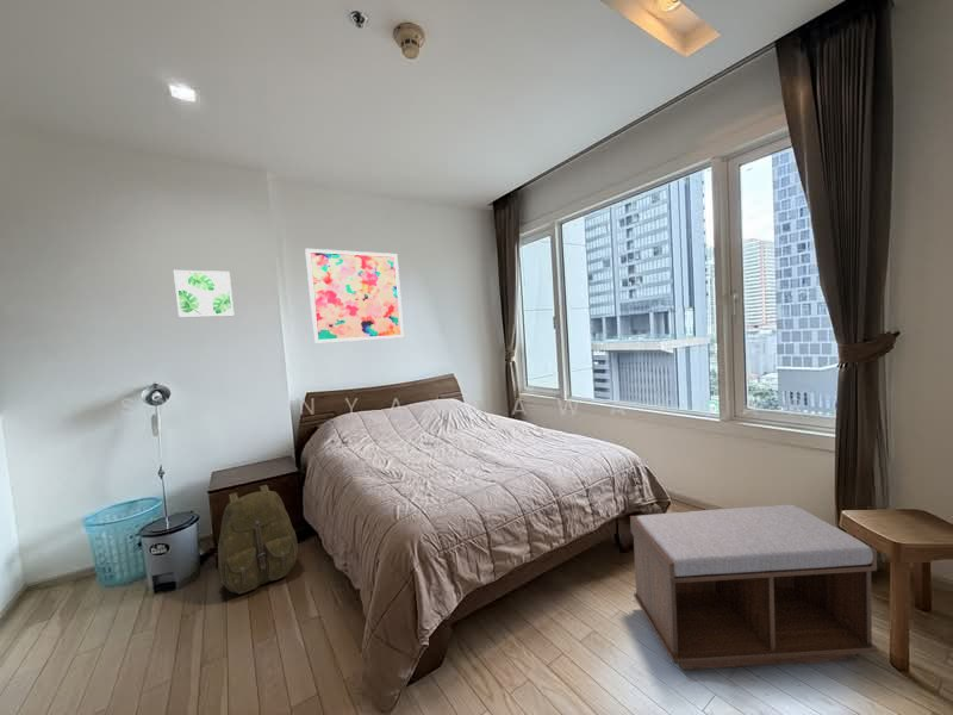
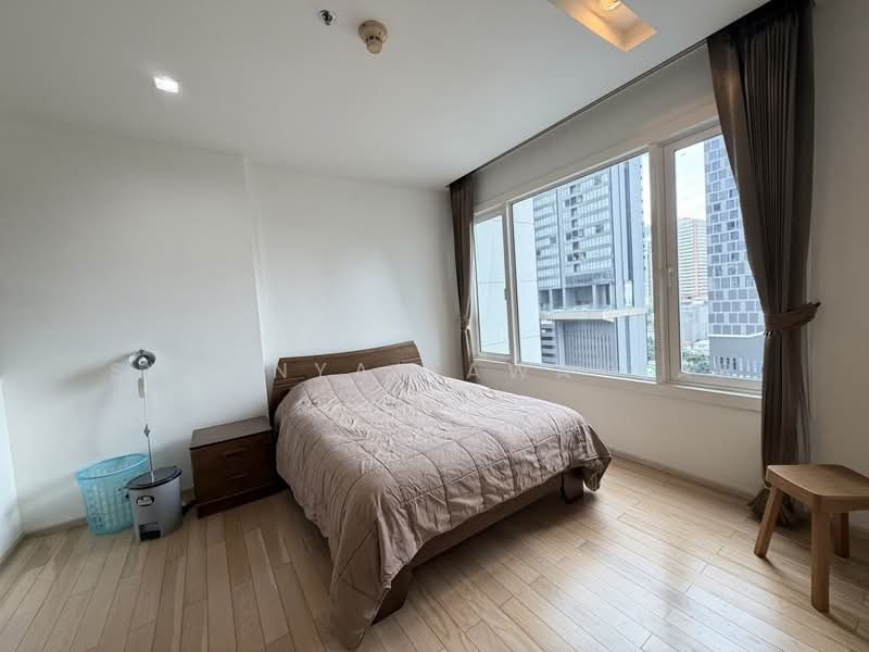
- wall art (357, 296)
- wall art (205, 293)
- bench (741, 579)
- backpack (255, 534)
